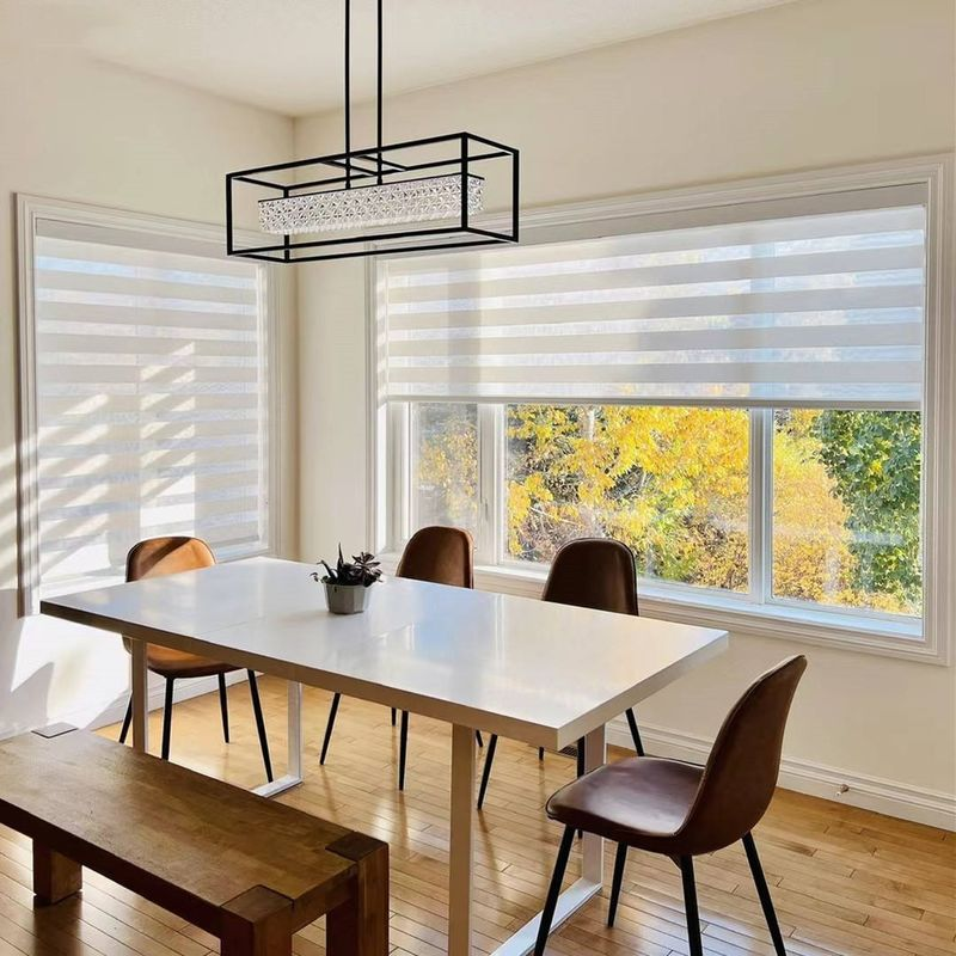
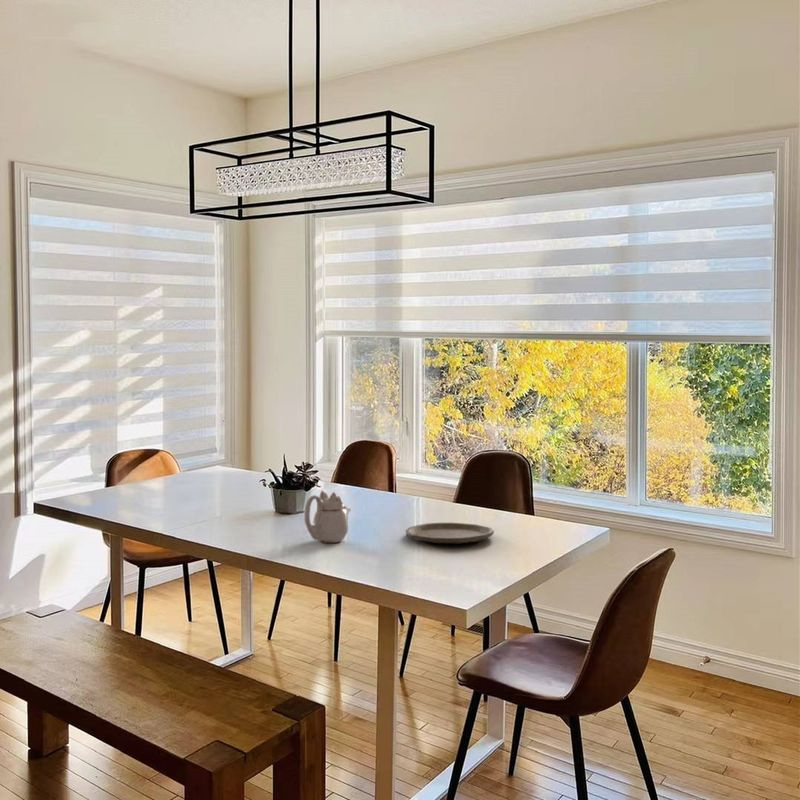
+ plate (449, 533)
+ teapot (328, 516)
